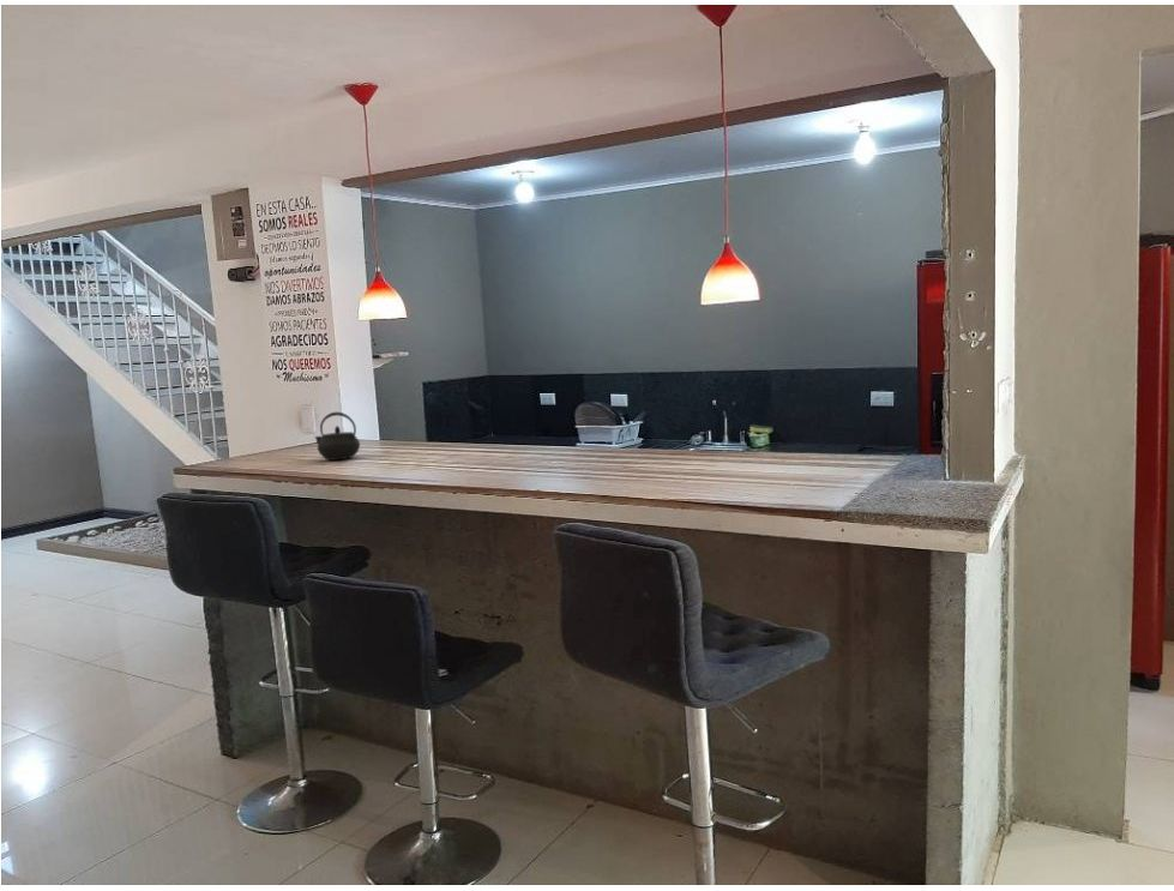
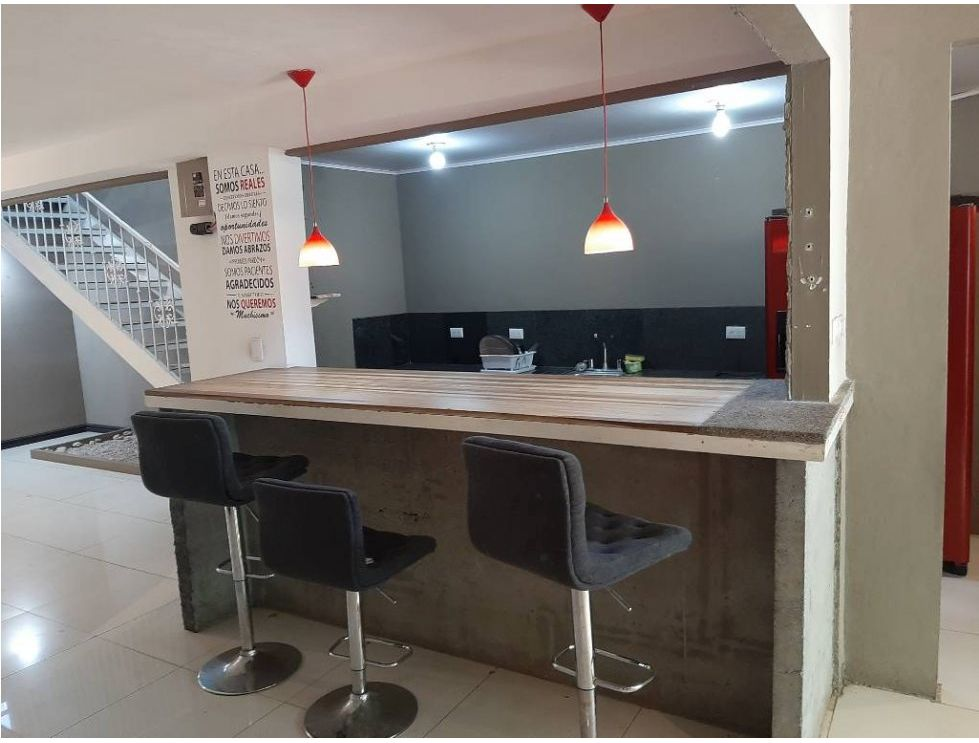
- kettle (335, 435)
